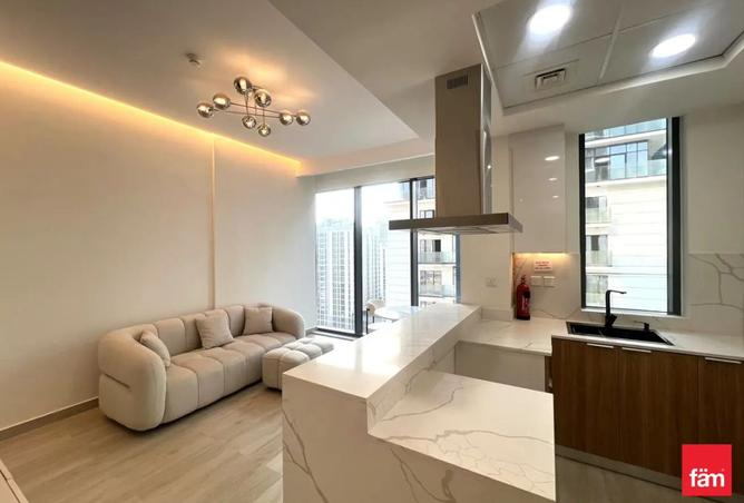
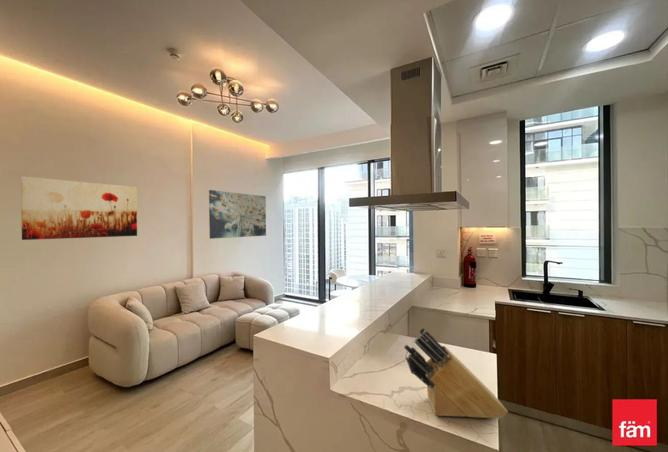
+ wall art (240, 215)
+ knife block (452, 368)
+ wall art (86, 210)
